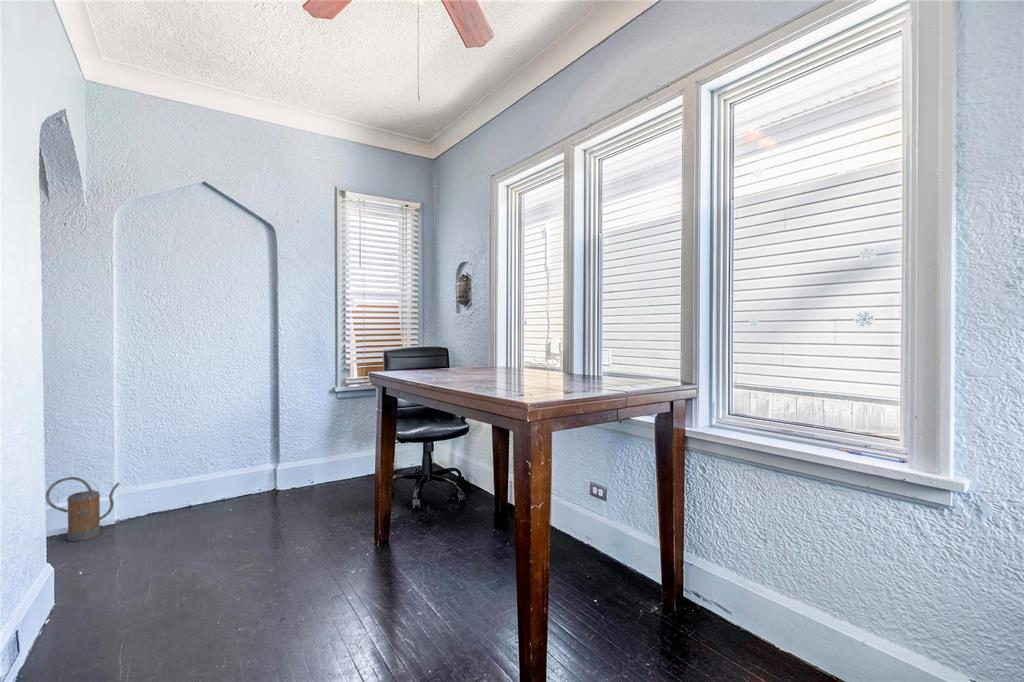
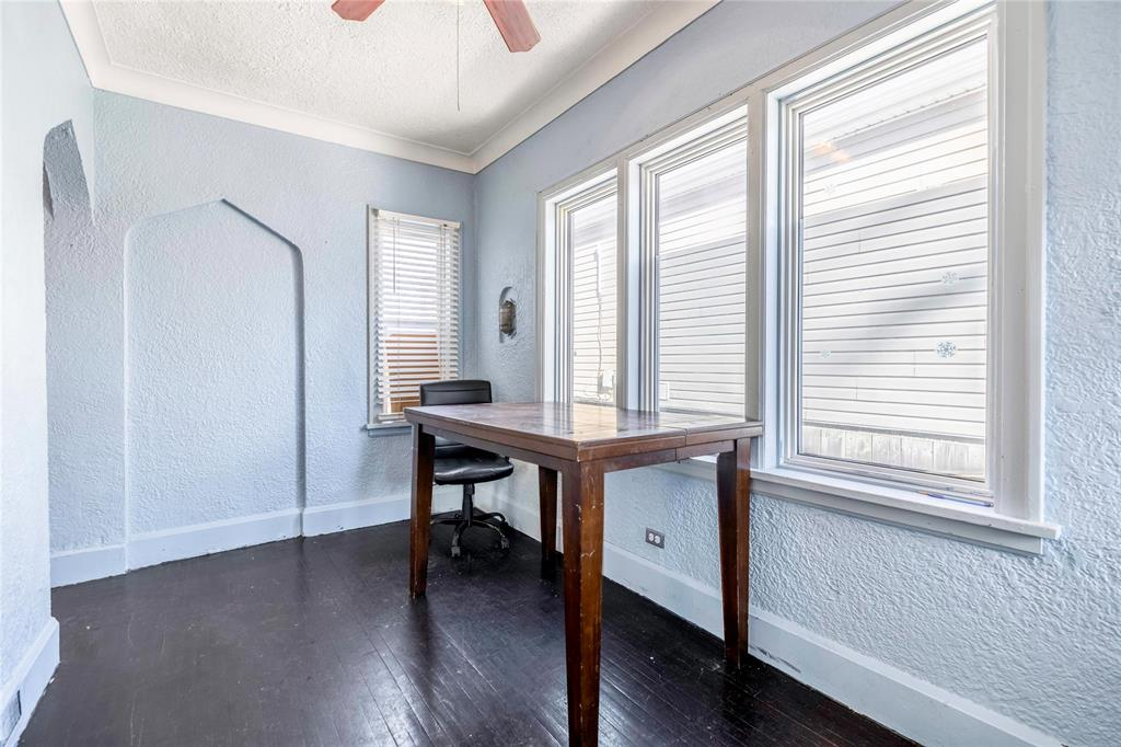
- watering can (84, 505)
